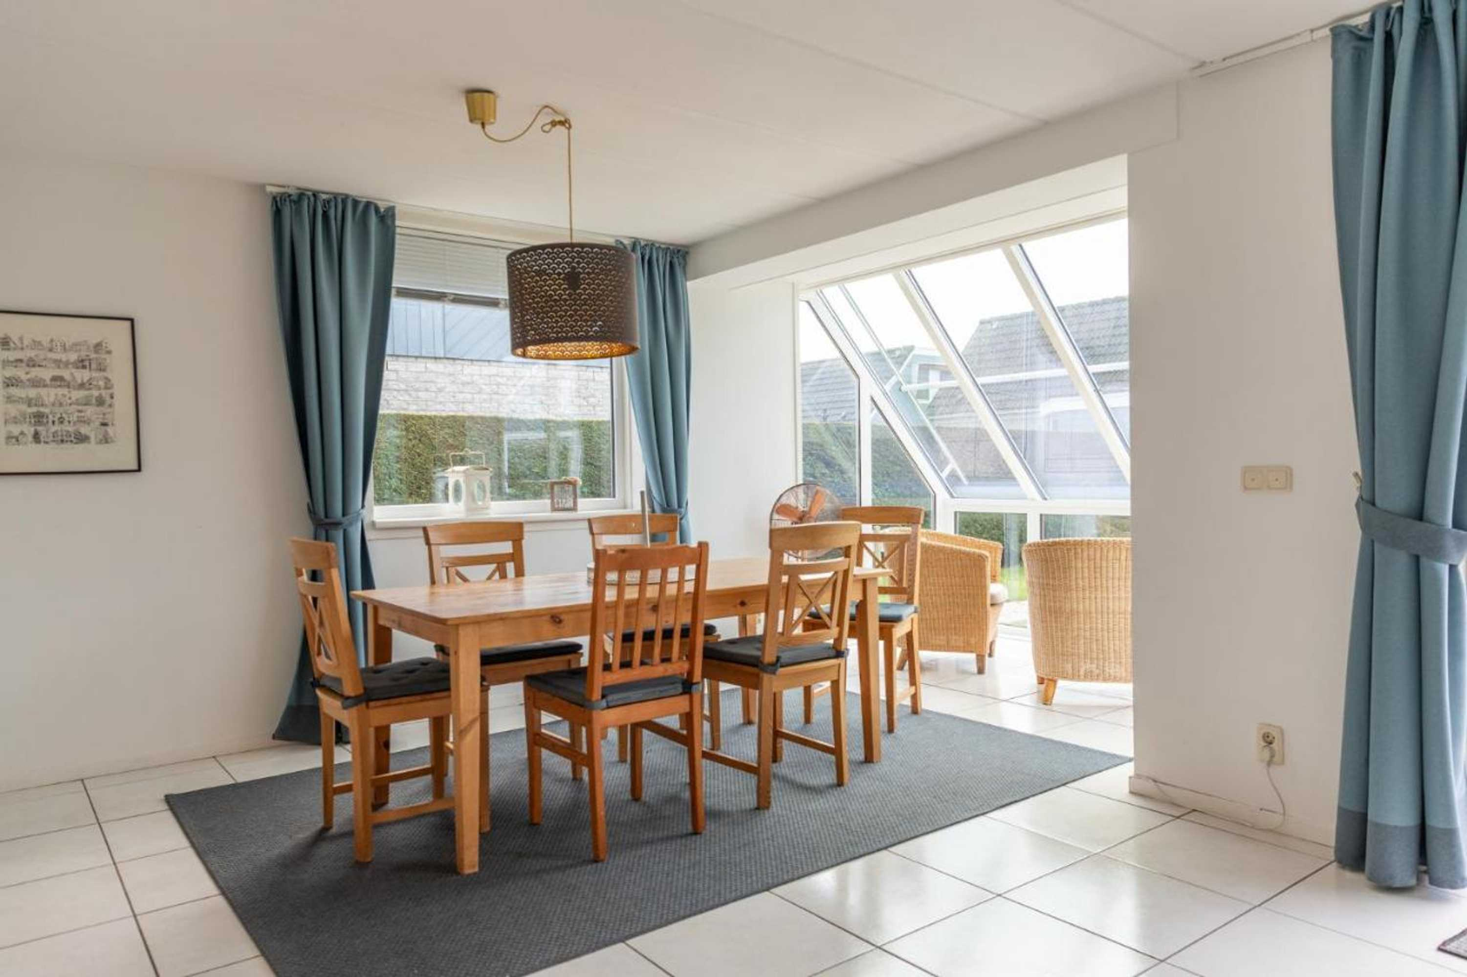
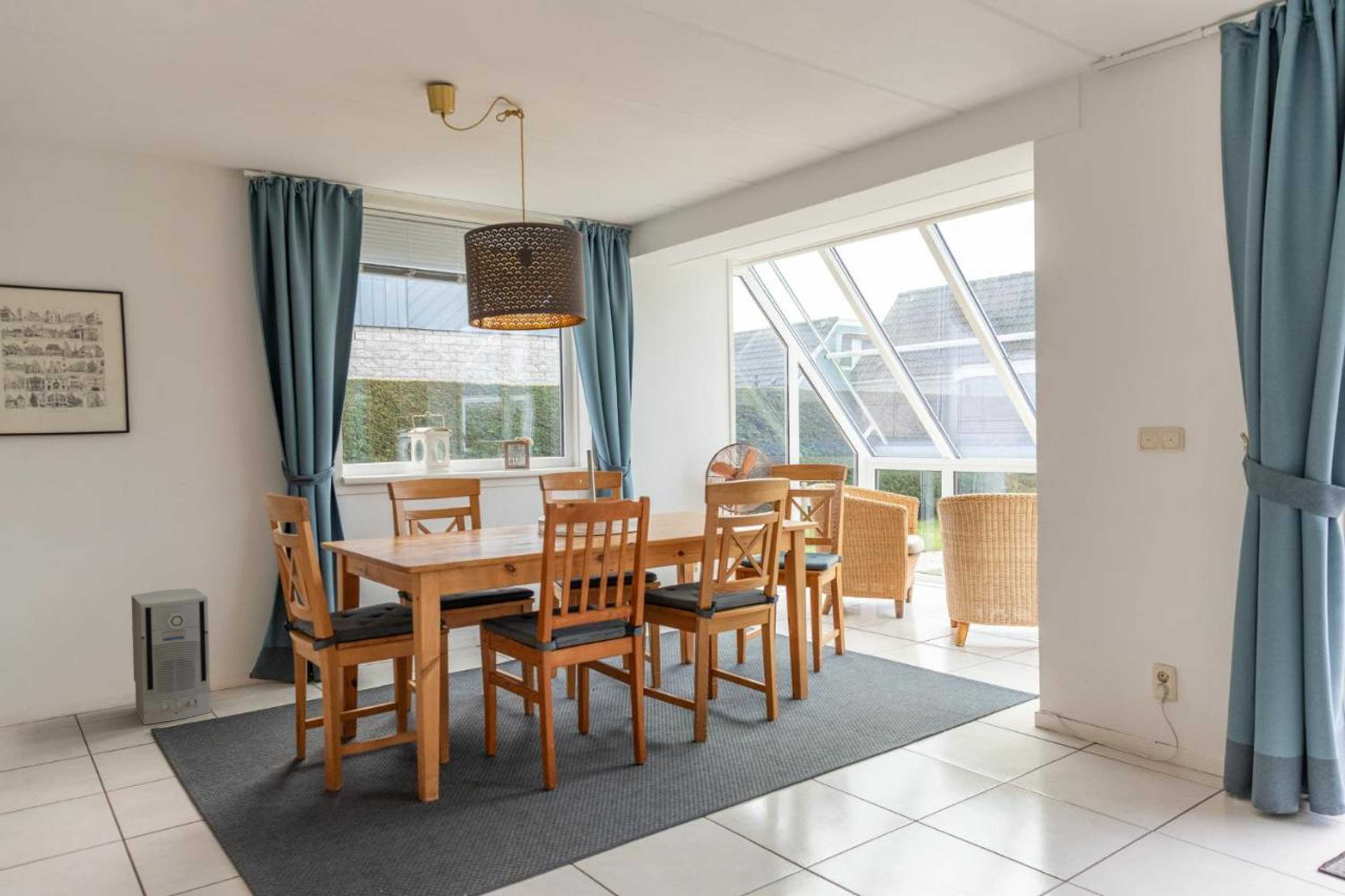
+ air purifier (170, 653)
